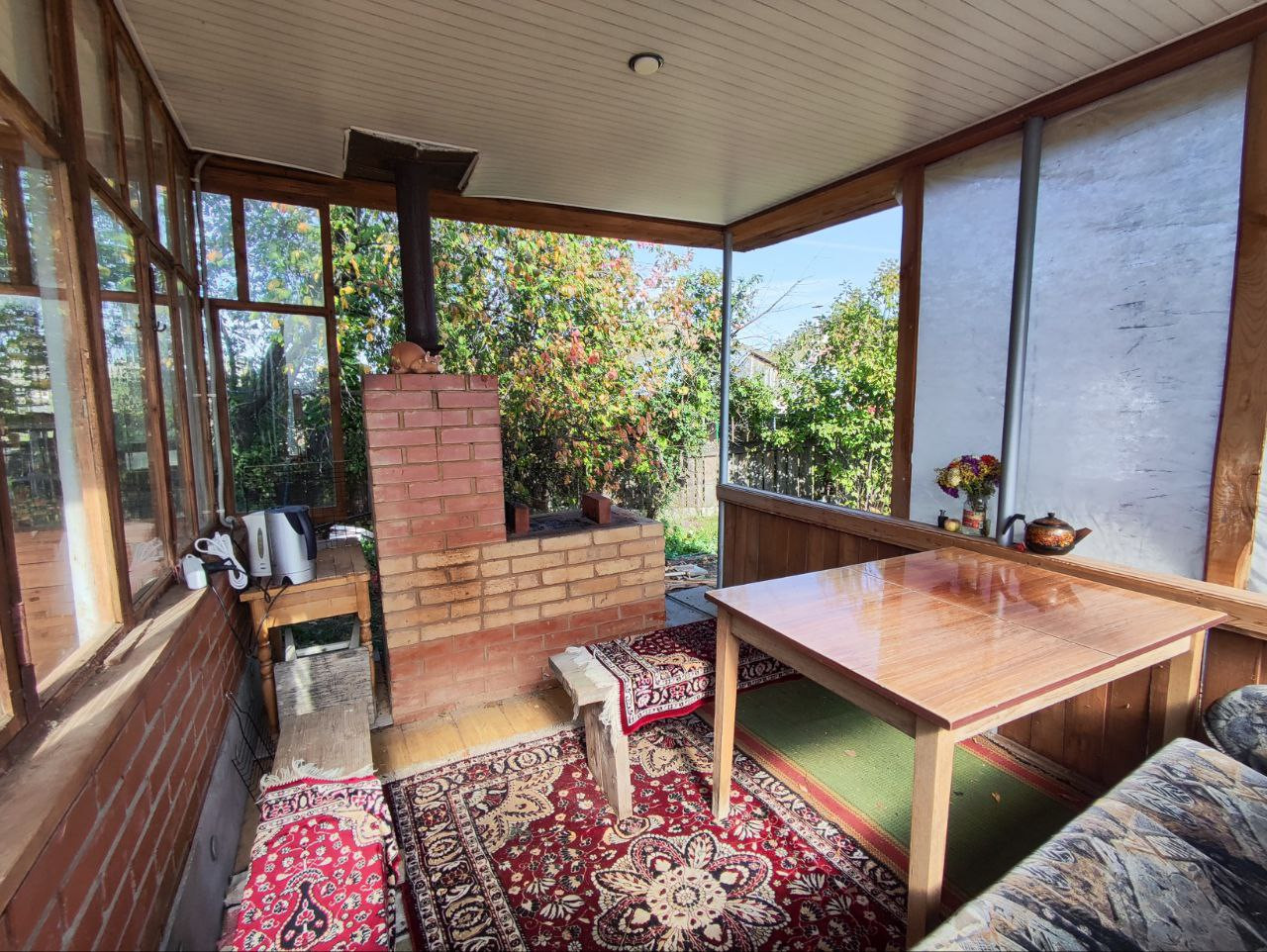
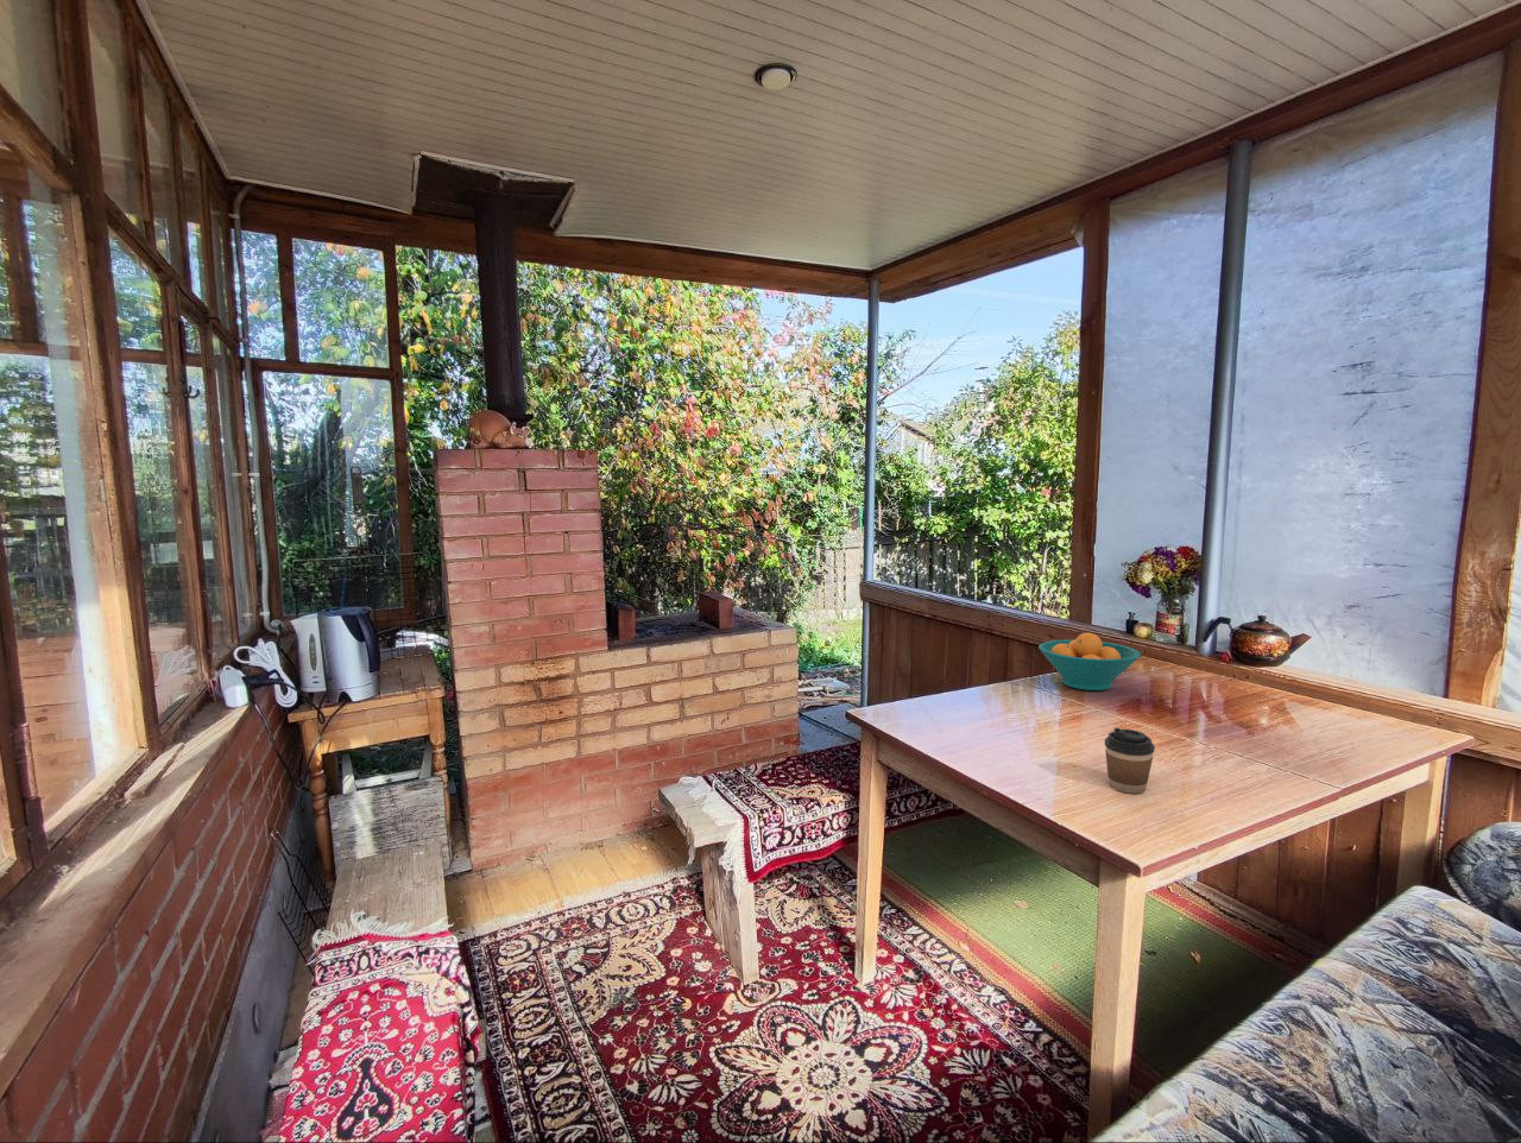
+ fruit bowl (1088, 658)
+ coffee cup (1127, 758)
